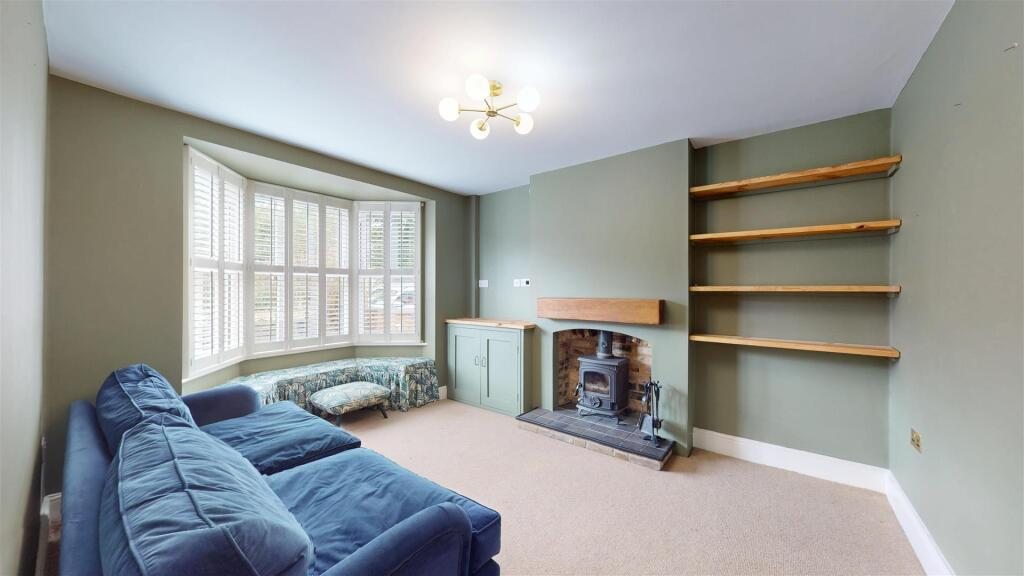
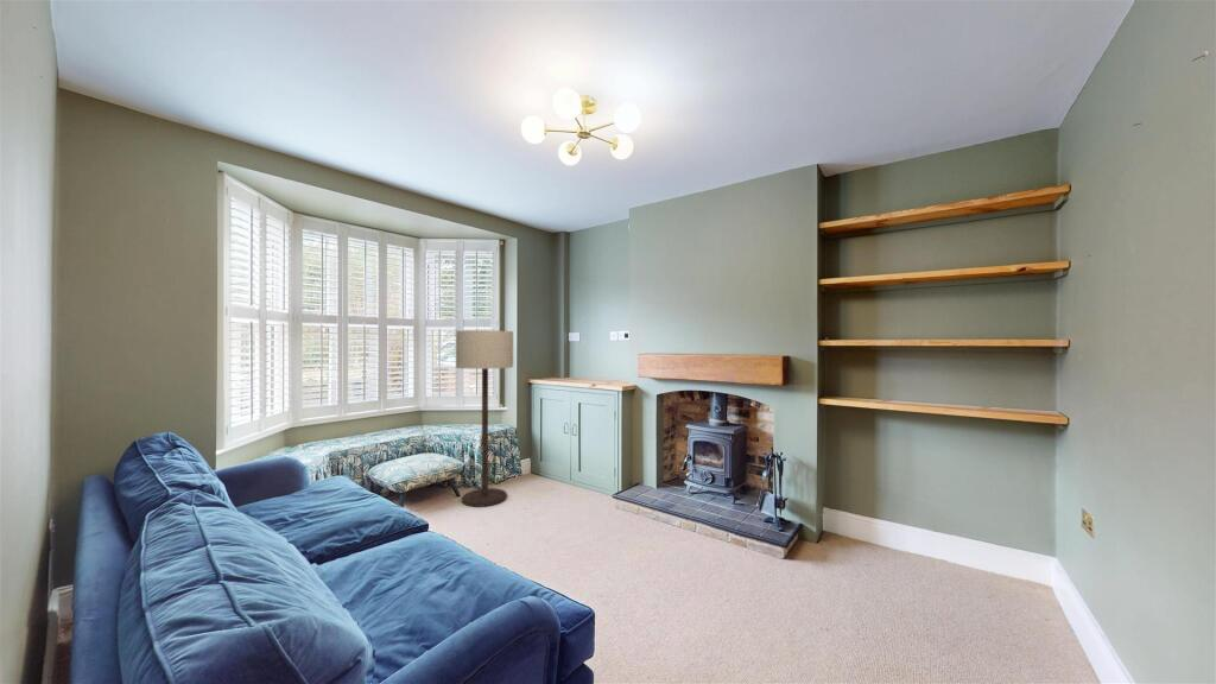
+ floor lamp (484, 414)
